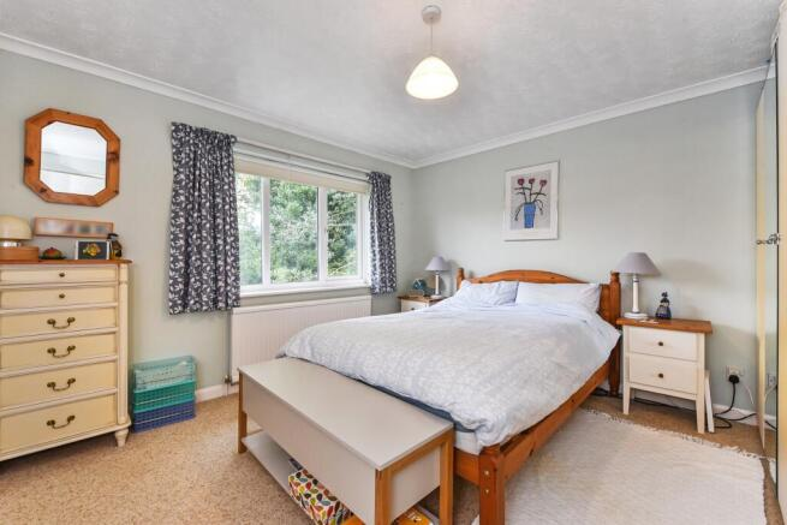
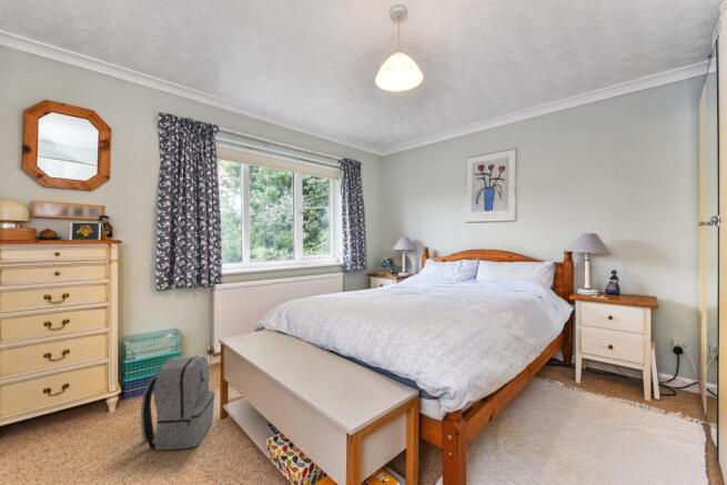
+ backpack (179, 396)
